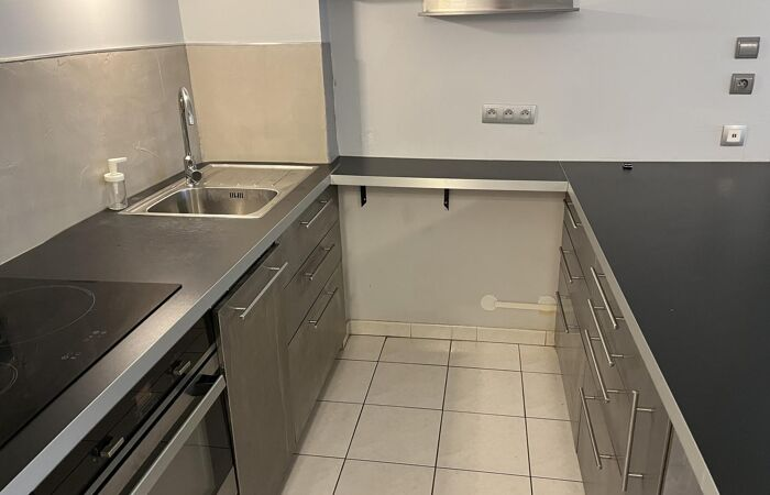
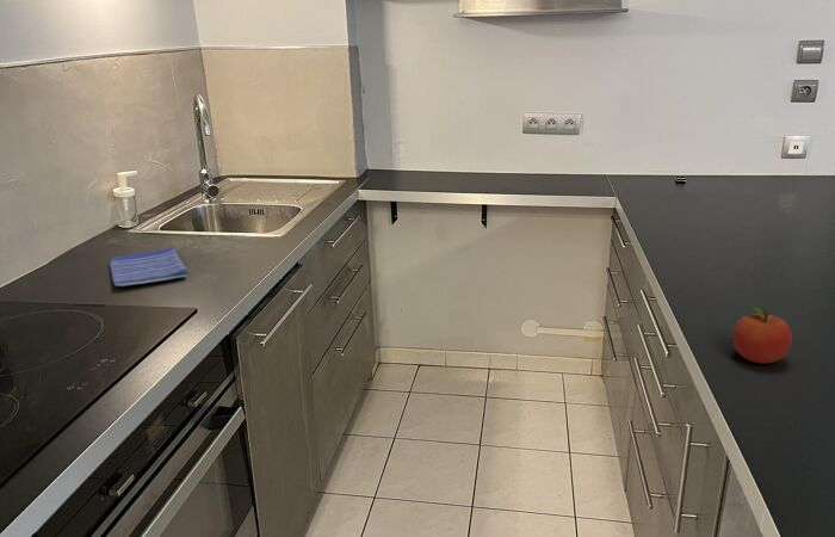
+ fruit (762, 333)
+ dish towel (147, 265)
